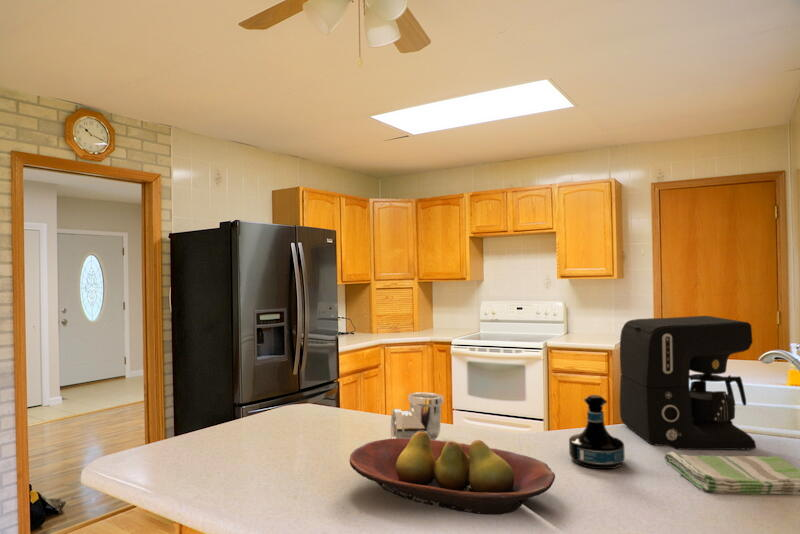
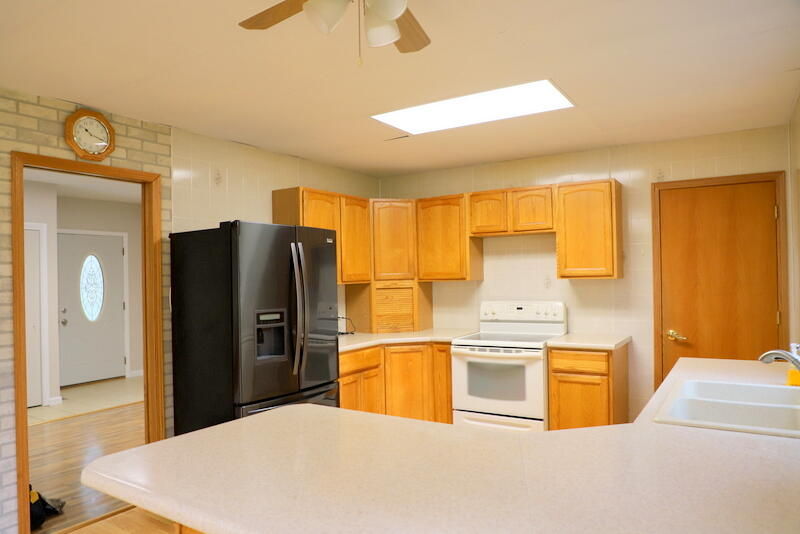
- tequila bottle (595, 428)
- dish towel (740, 469)
- coffee maker (688, 378)
- fruit bowl (446, 465)
- pipe fitting (418, 418)
